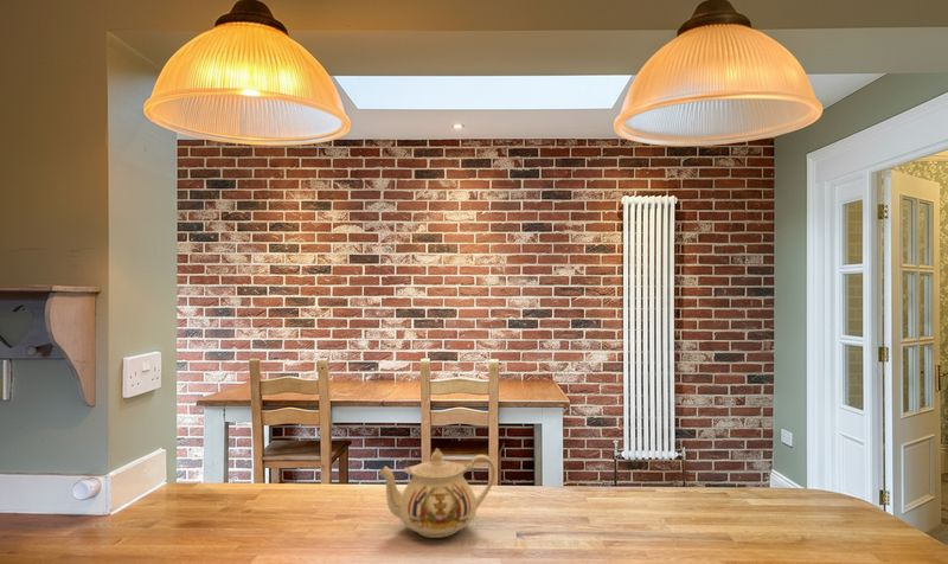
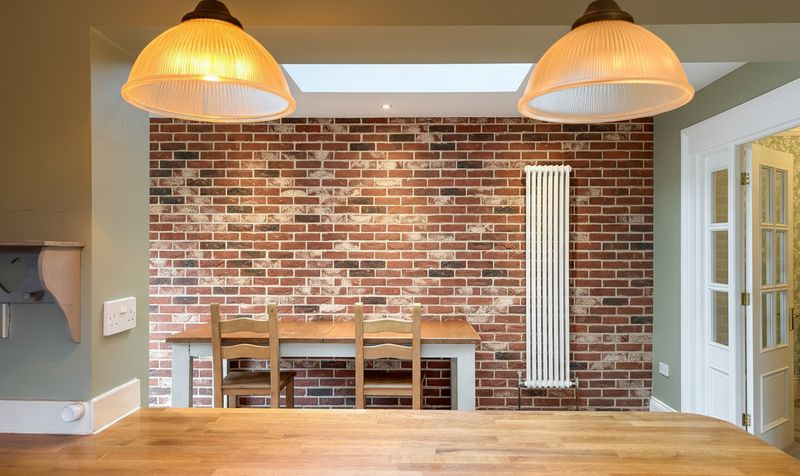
- teapot (437, 488)
